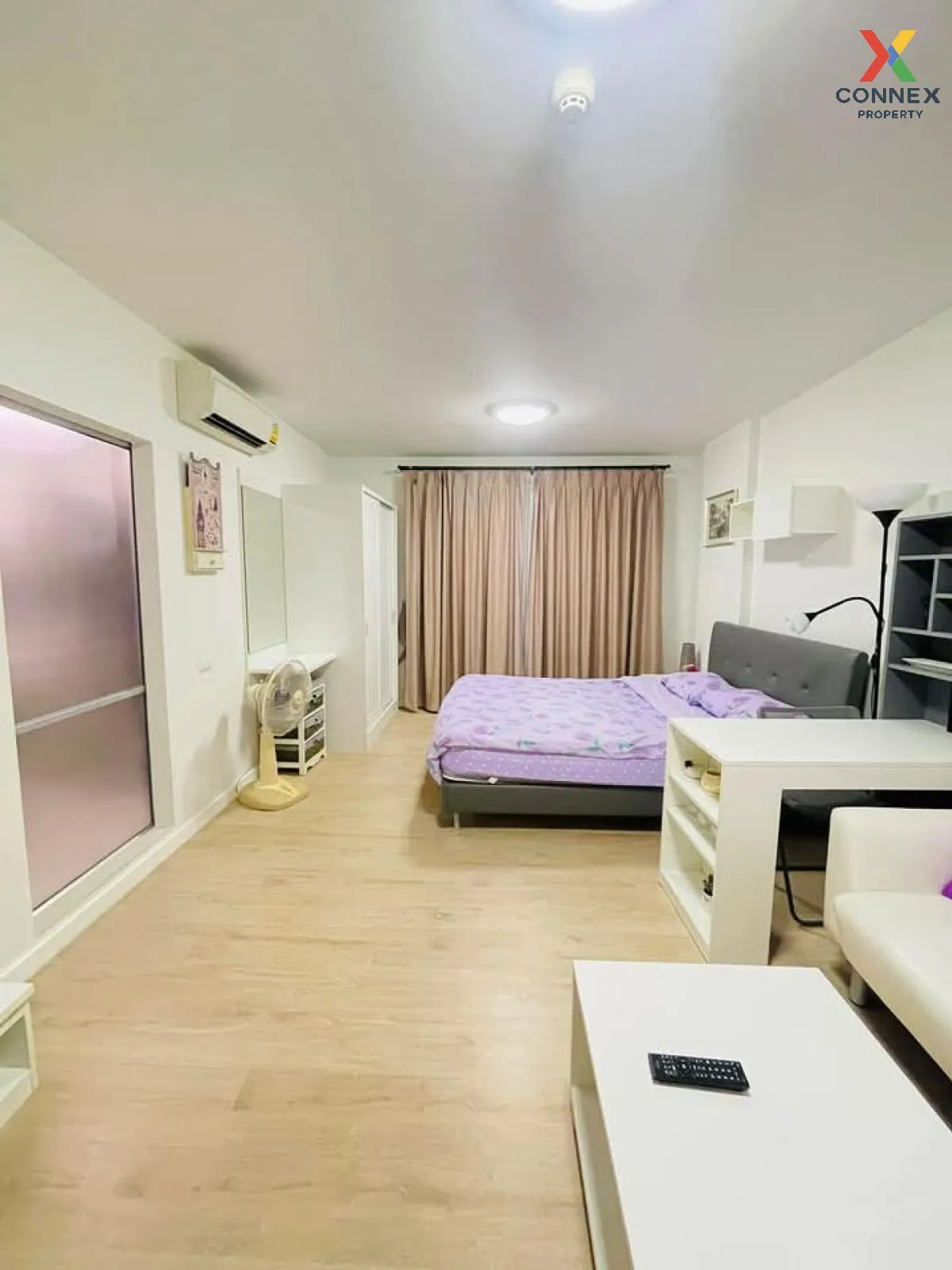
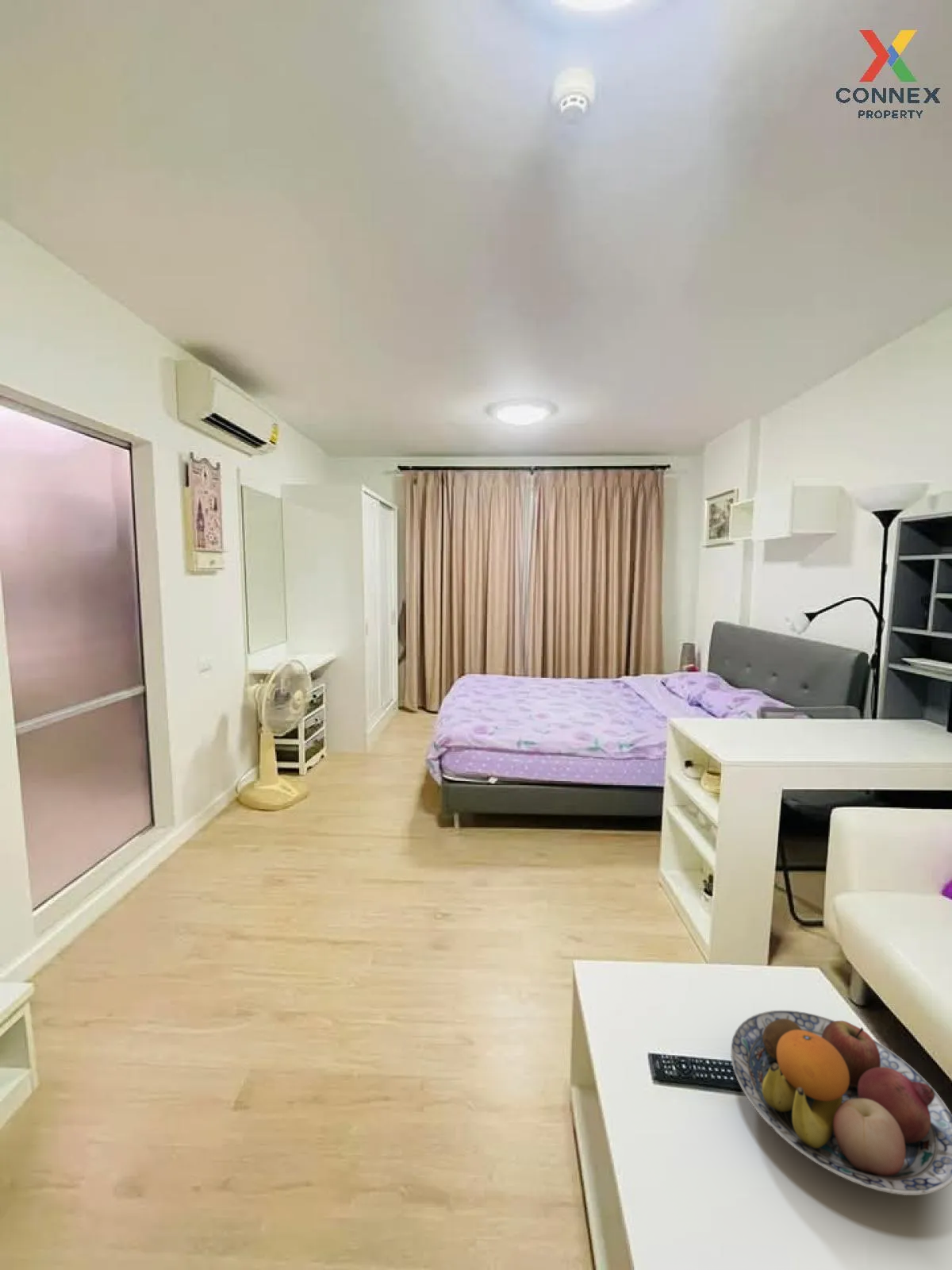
+ fruit bowl (836, 1079)
